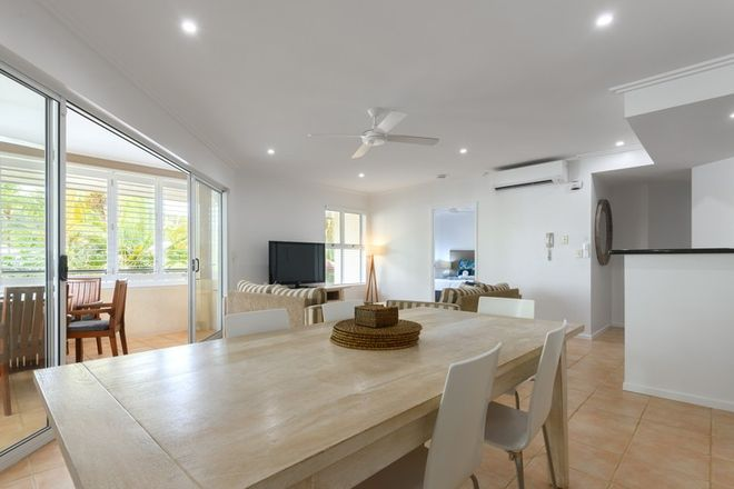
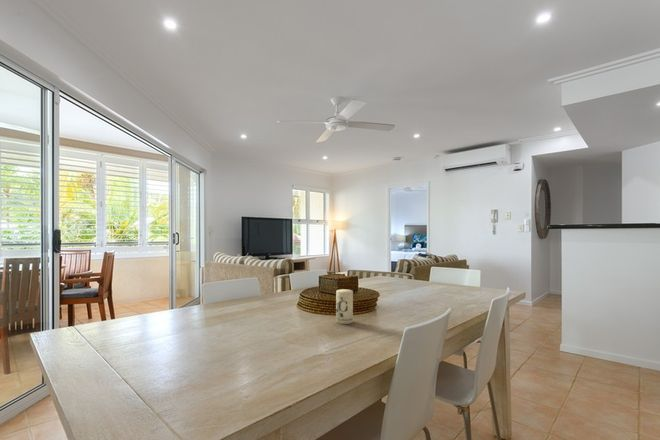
+ candle (344, 306)
